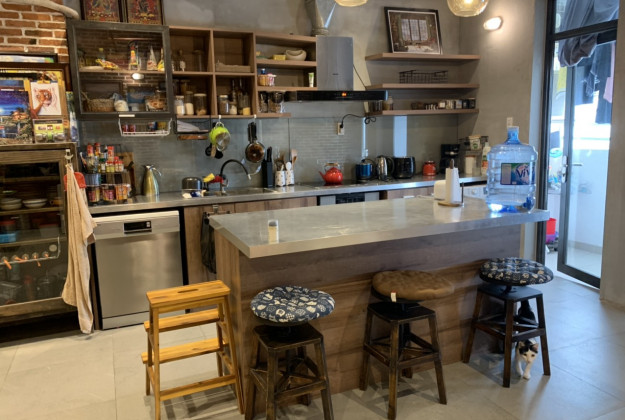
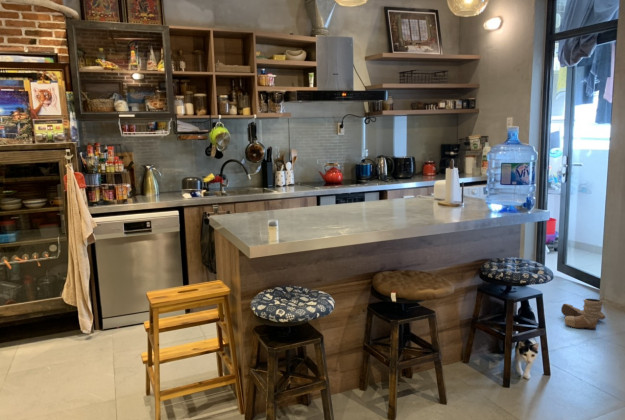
+ boots (583, 309)
